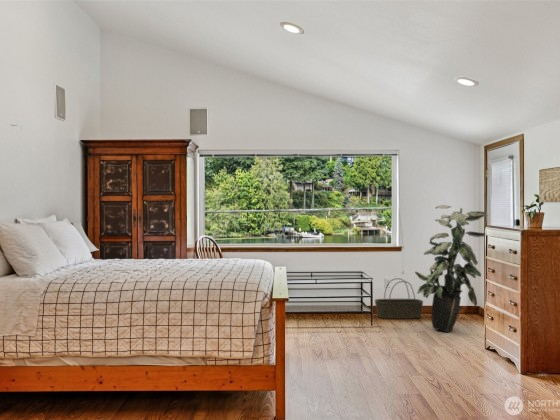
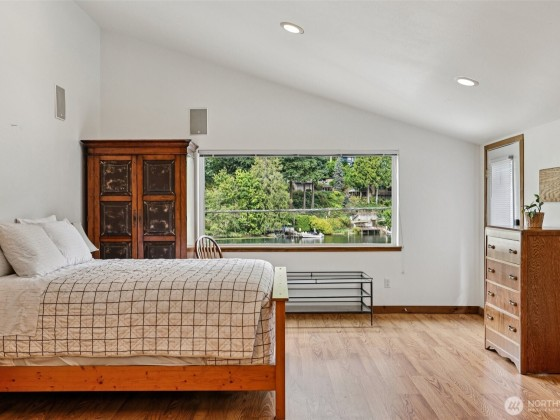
- basket (398, 299)
- indoor plant (450, 267)
